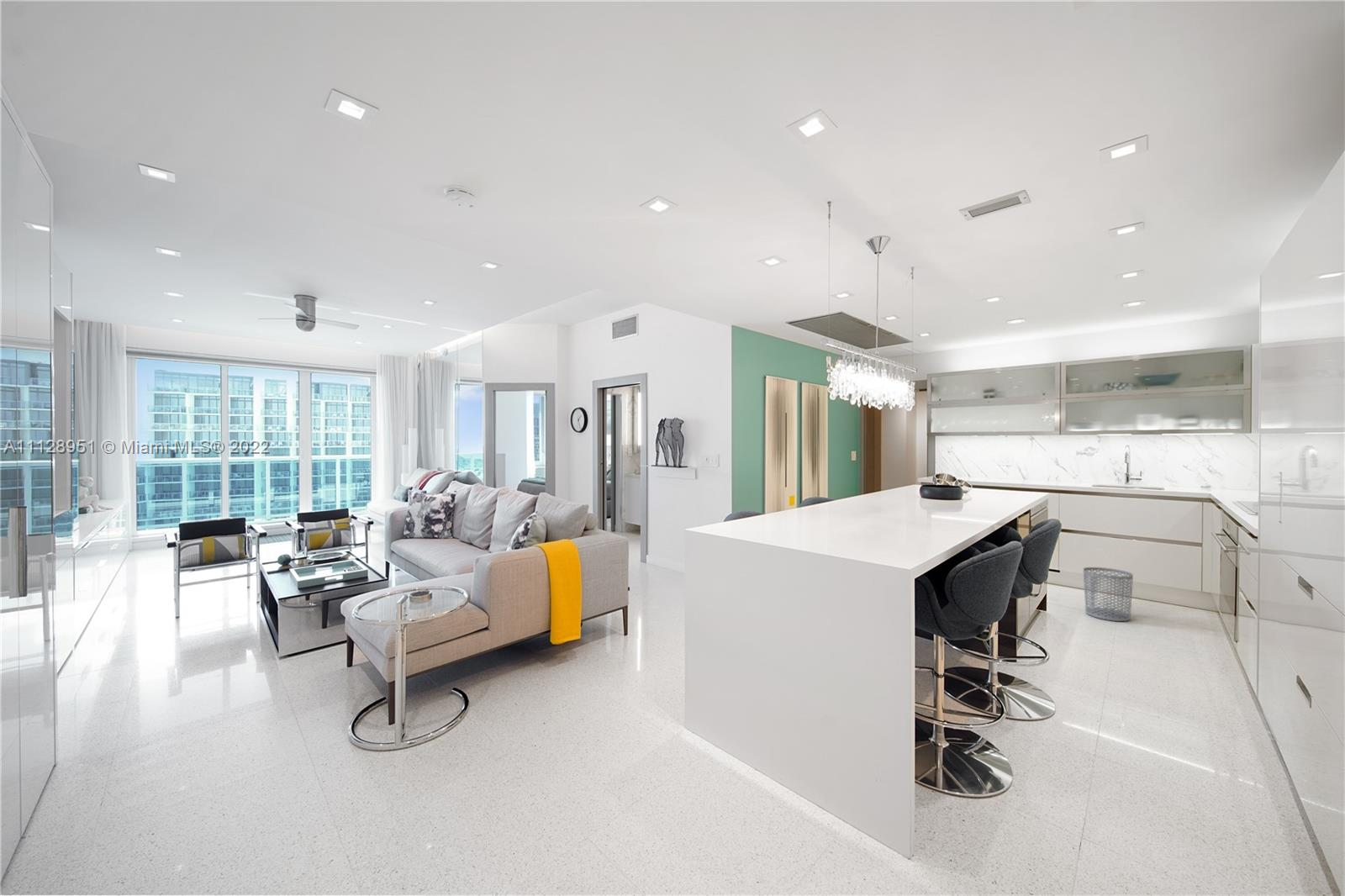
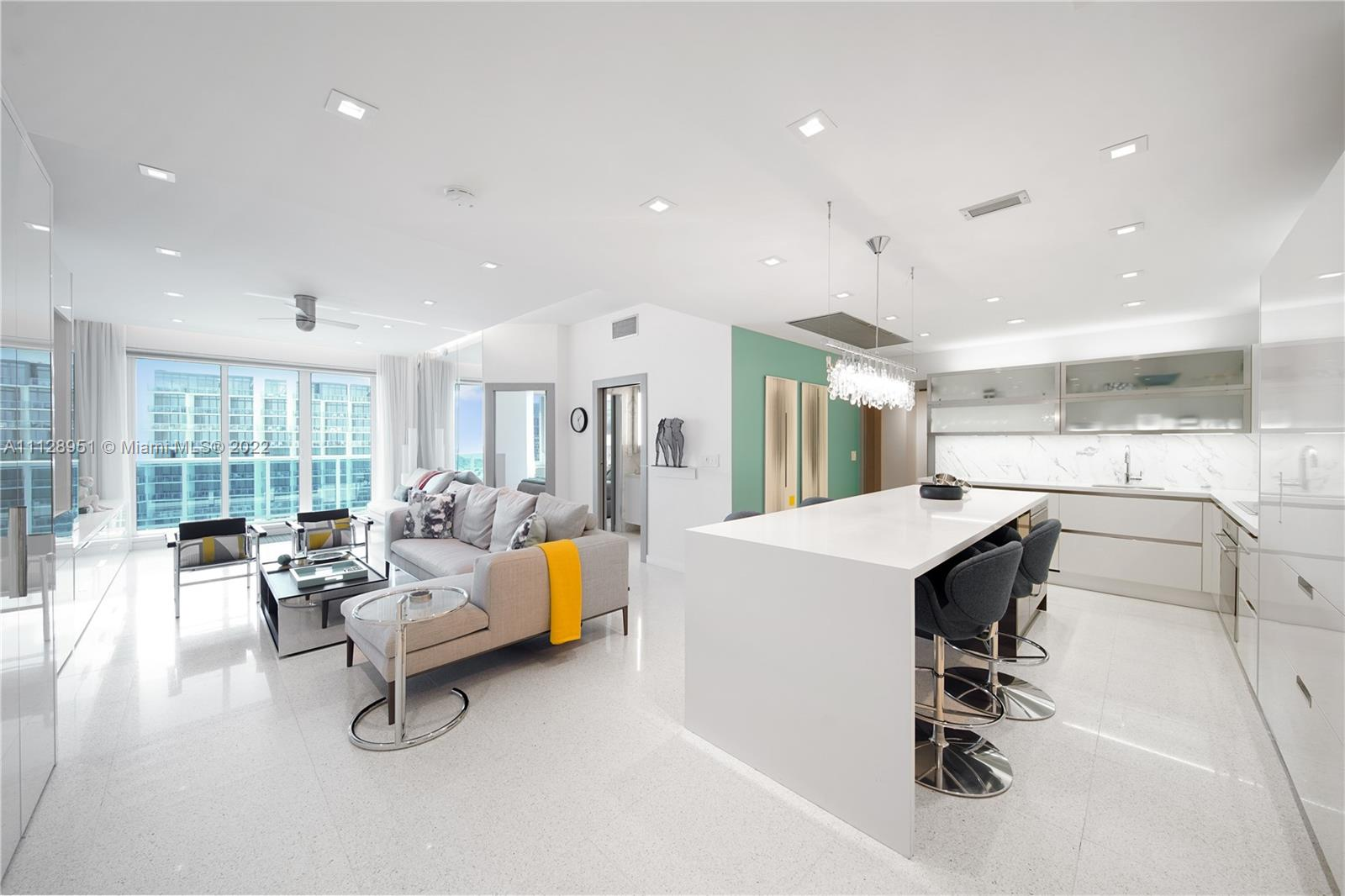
- waste bin (1107, 593)
